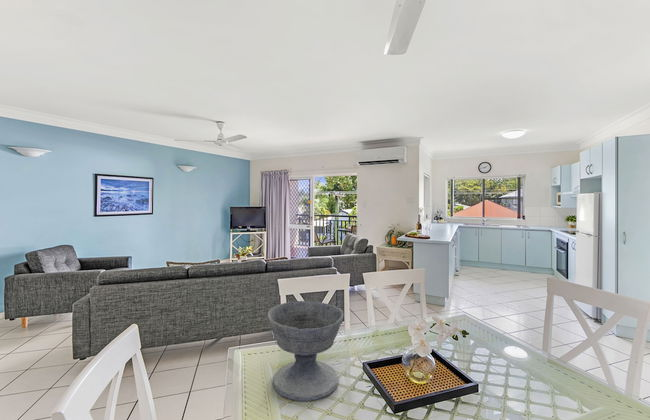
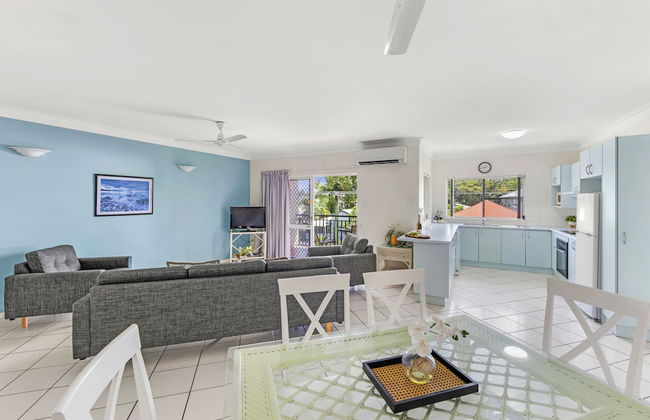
- bowl (305, 345)
